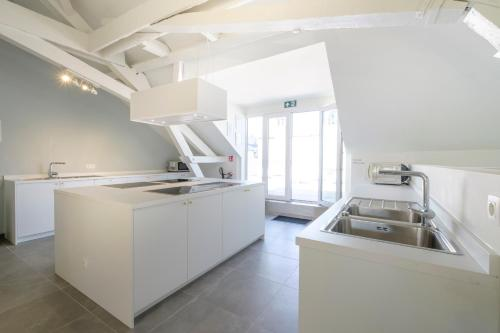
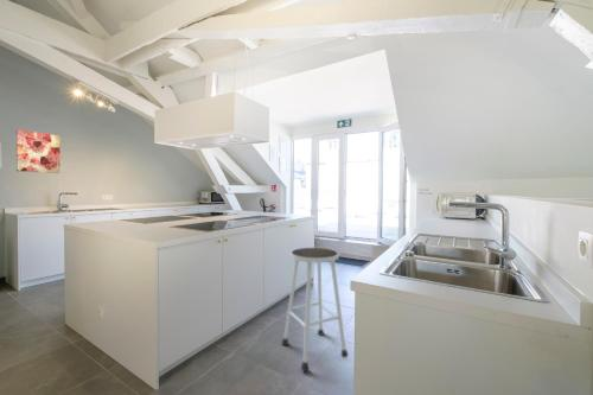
+ wall art (39, 152)
+ stool (313, 302)
